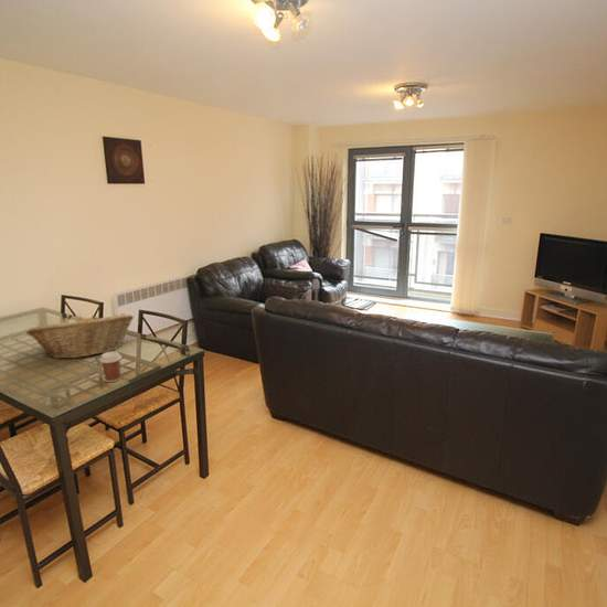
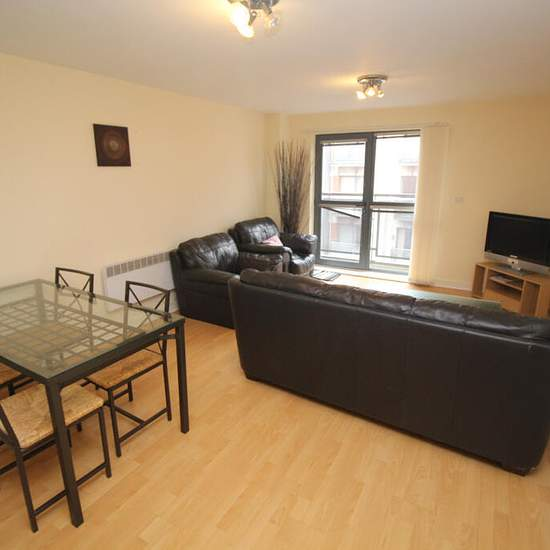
- coffee cup (111, 366)
- fruit basket (84, 331)
